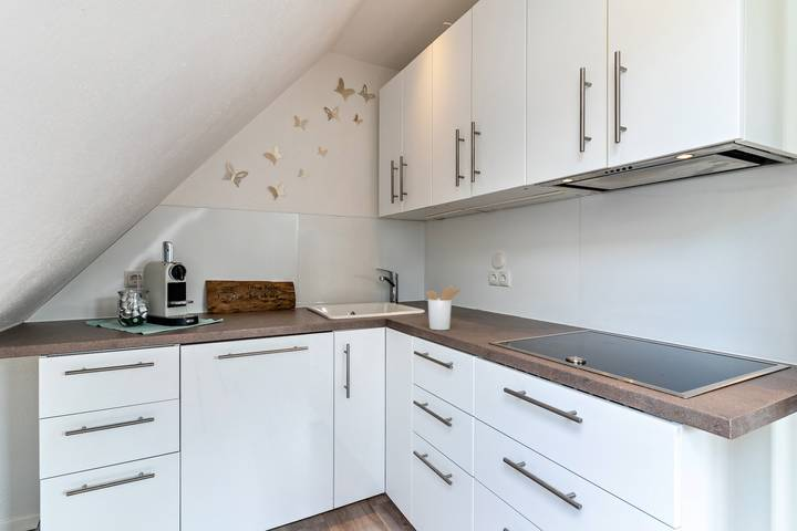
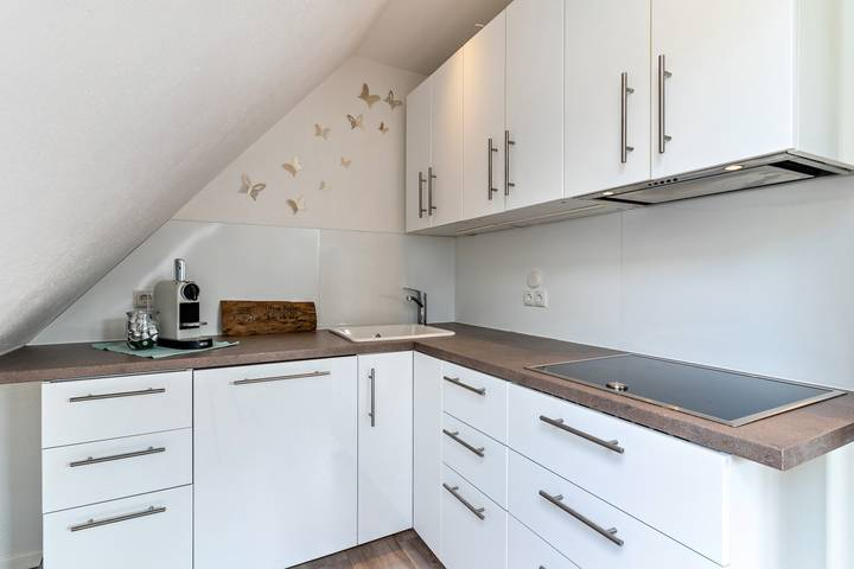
- utensil holder (443, 306)
